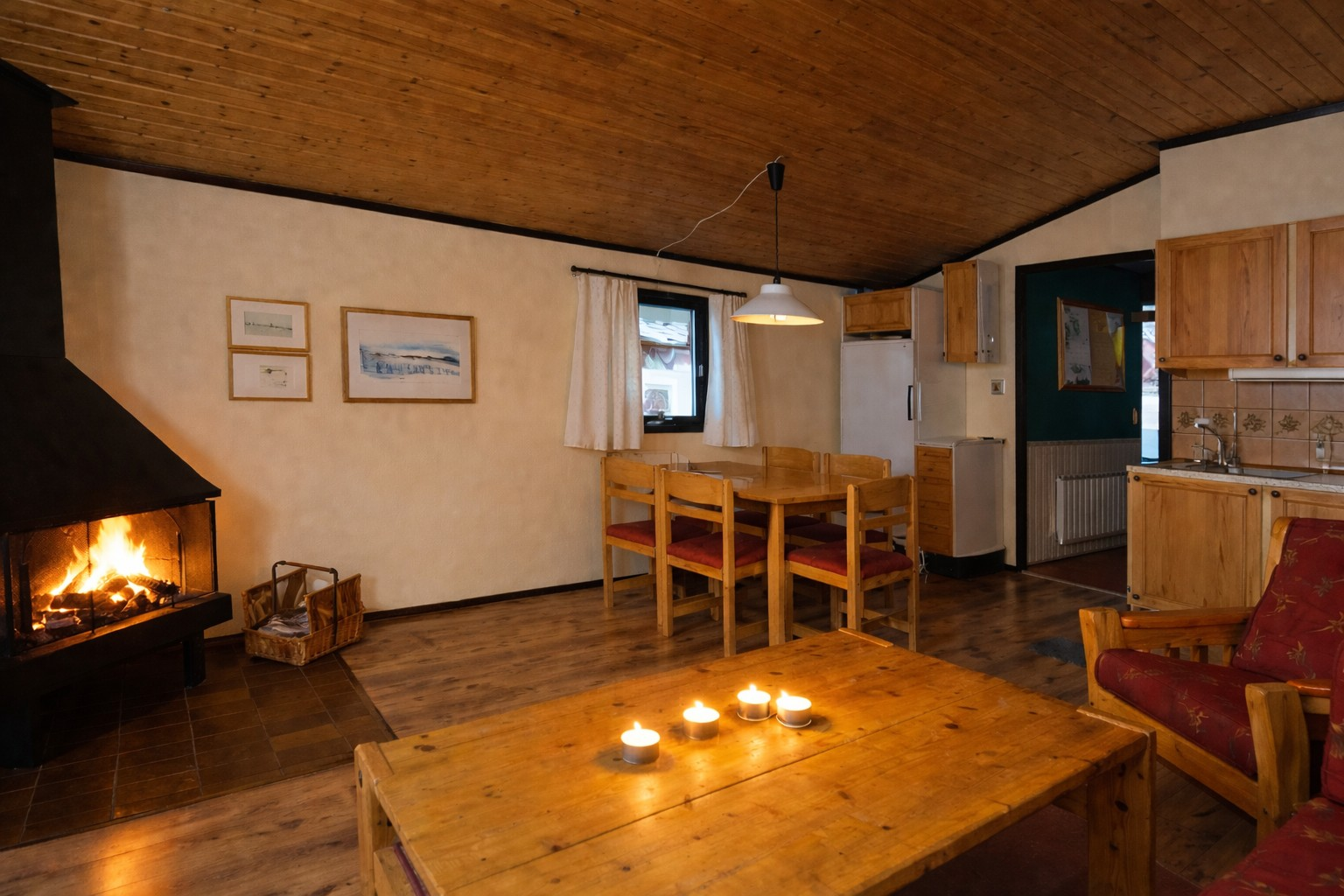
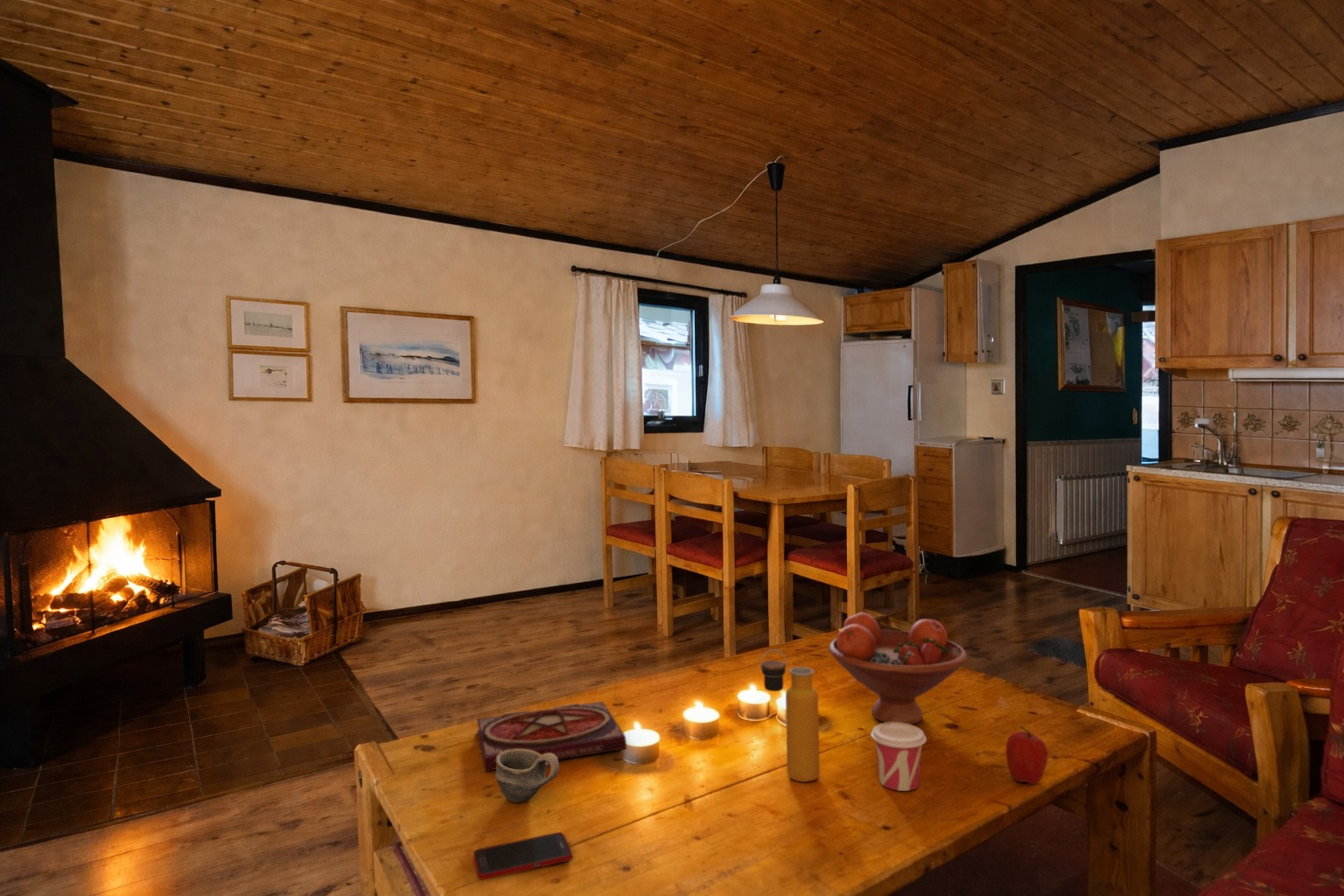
+ book (549, 729)
+ cell phone (522, 855)
+ fruit (1026, 753)
+ fruit bowl (896, 668)
+ cup (525, 774)
+ water bottle (789, 712)
+ cup (899, 756)
